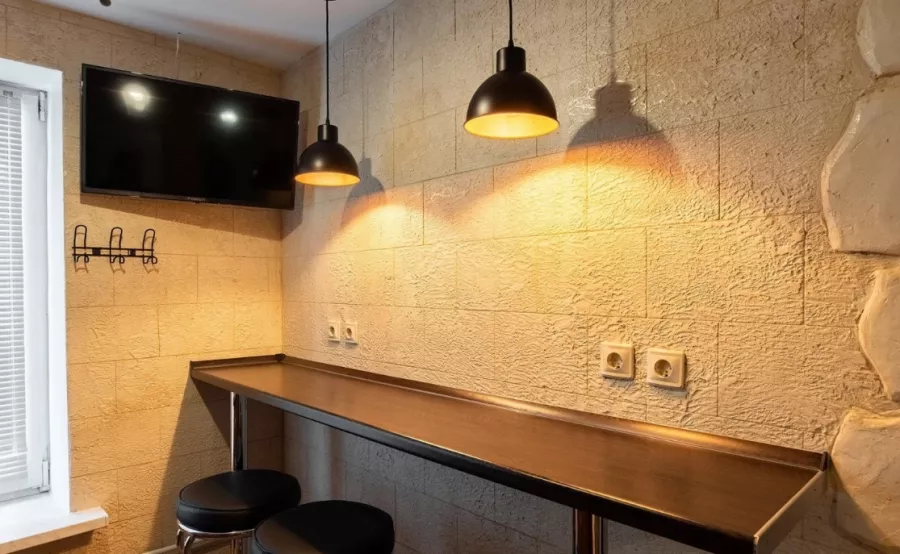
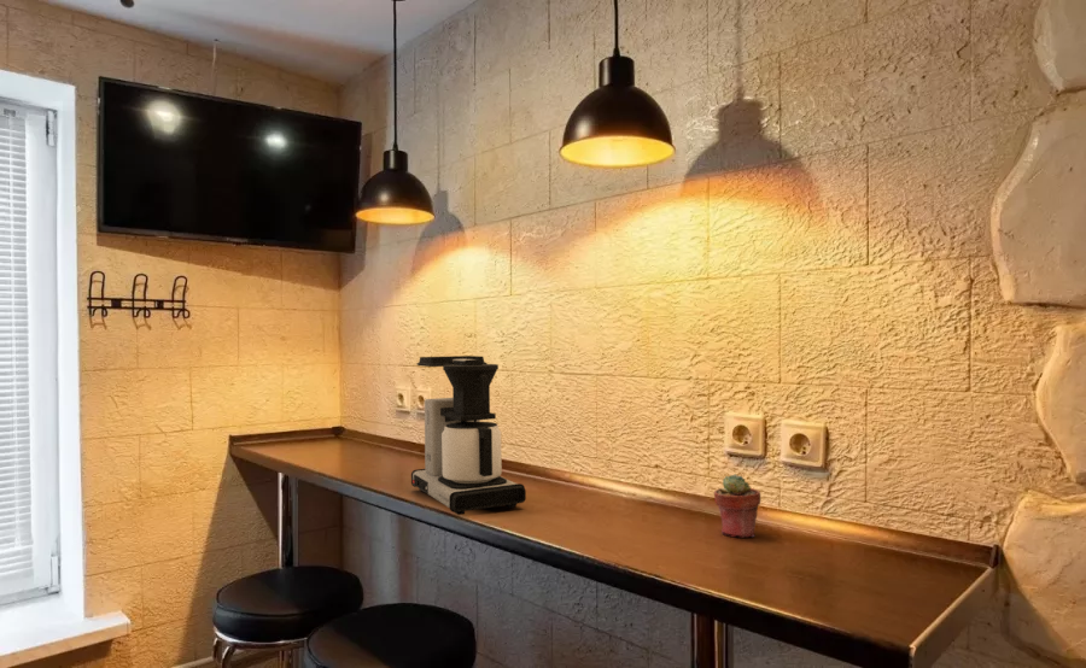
+ coffee maker (463, 427)
+ potted succulent (737, 503)
